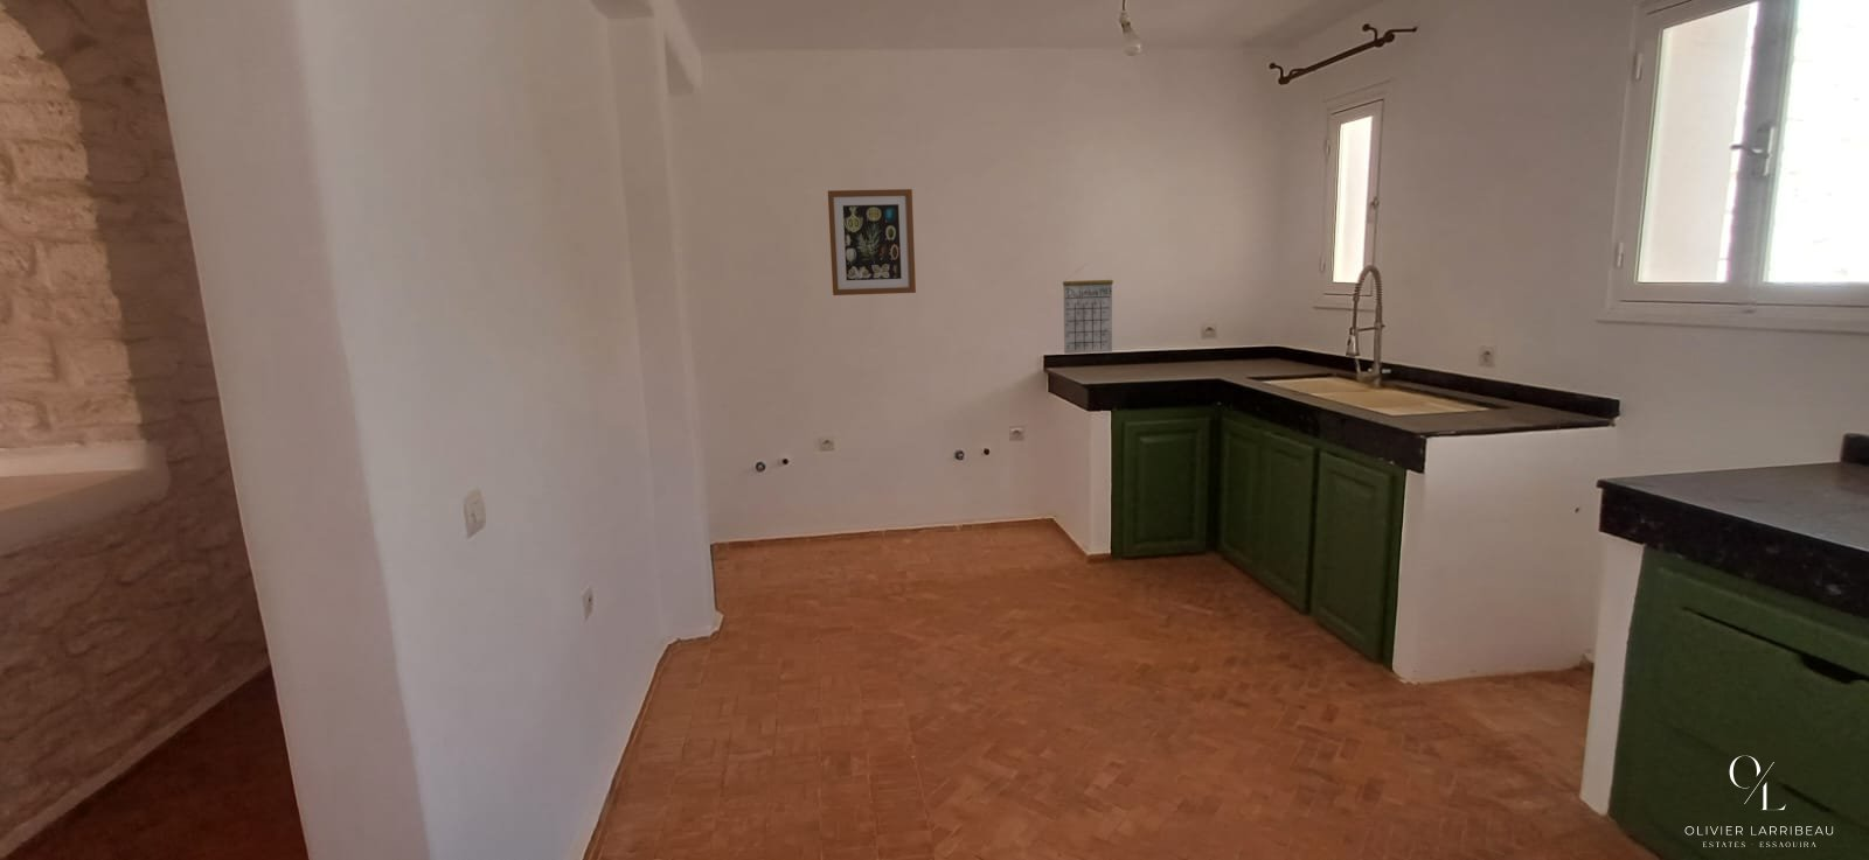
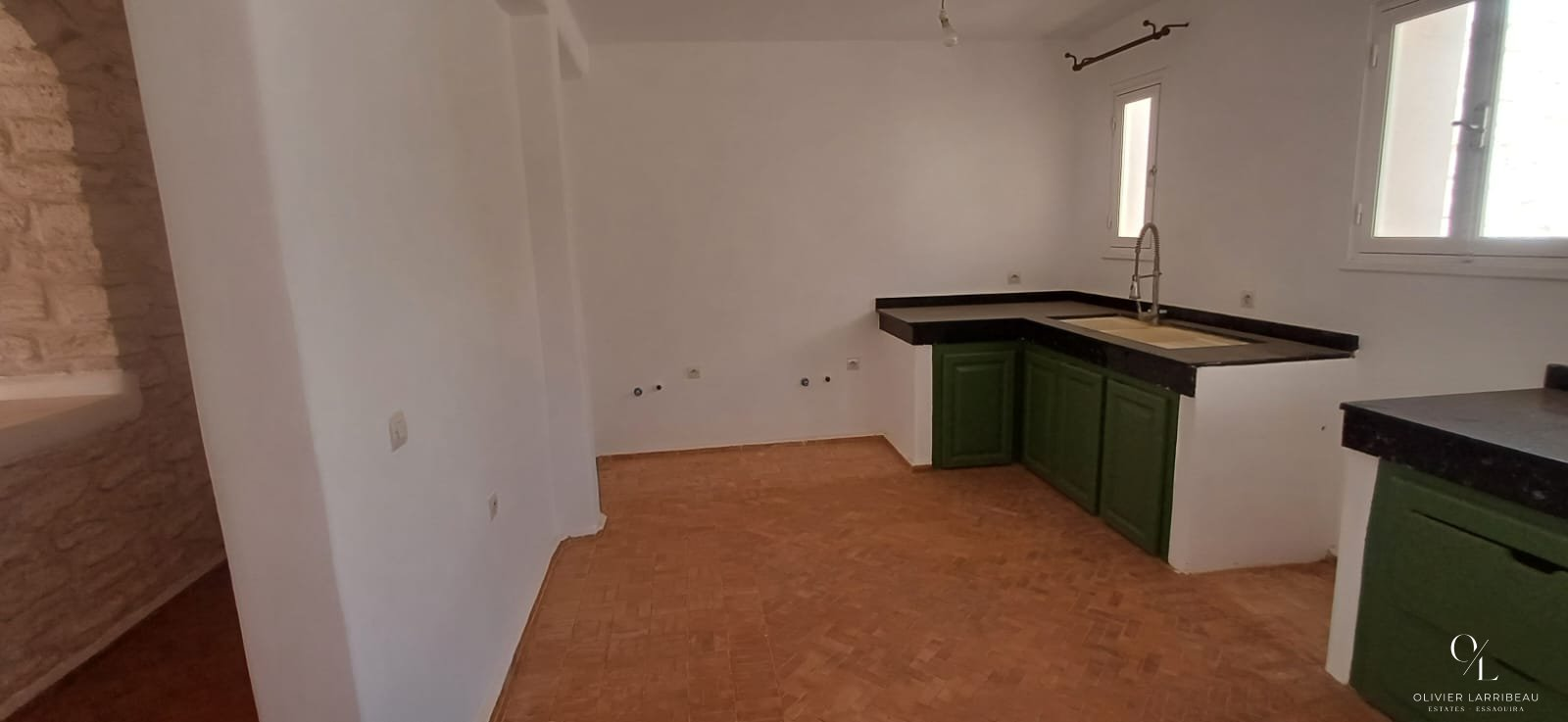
- calendar (1087, 309)
- wall art (871, 242)
